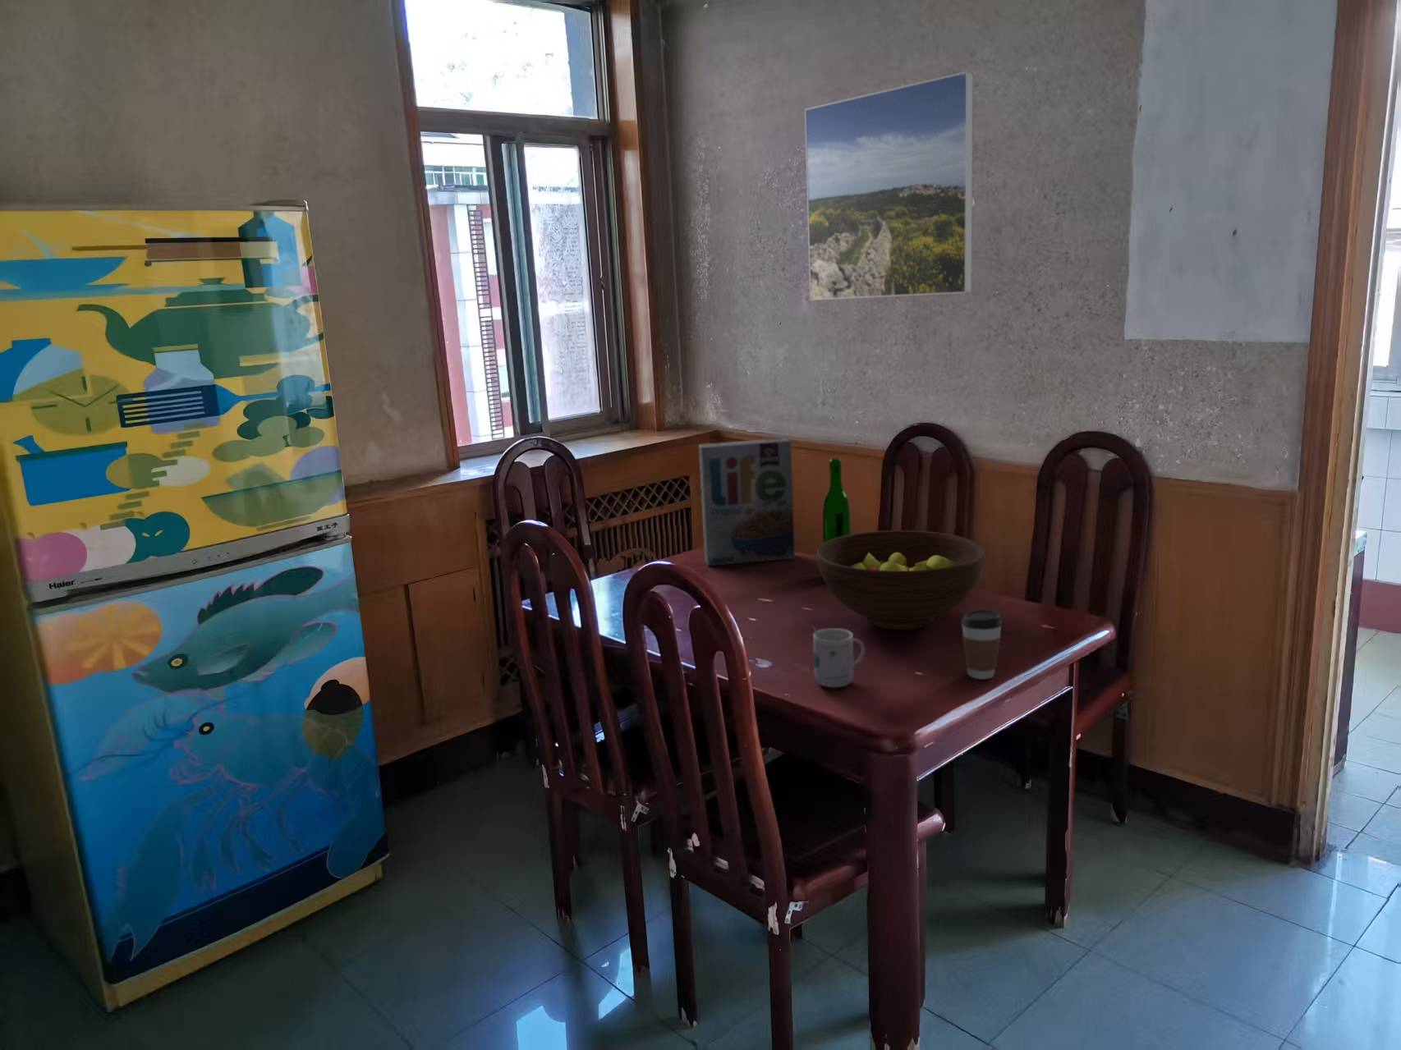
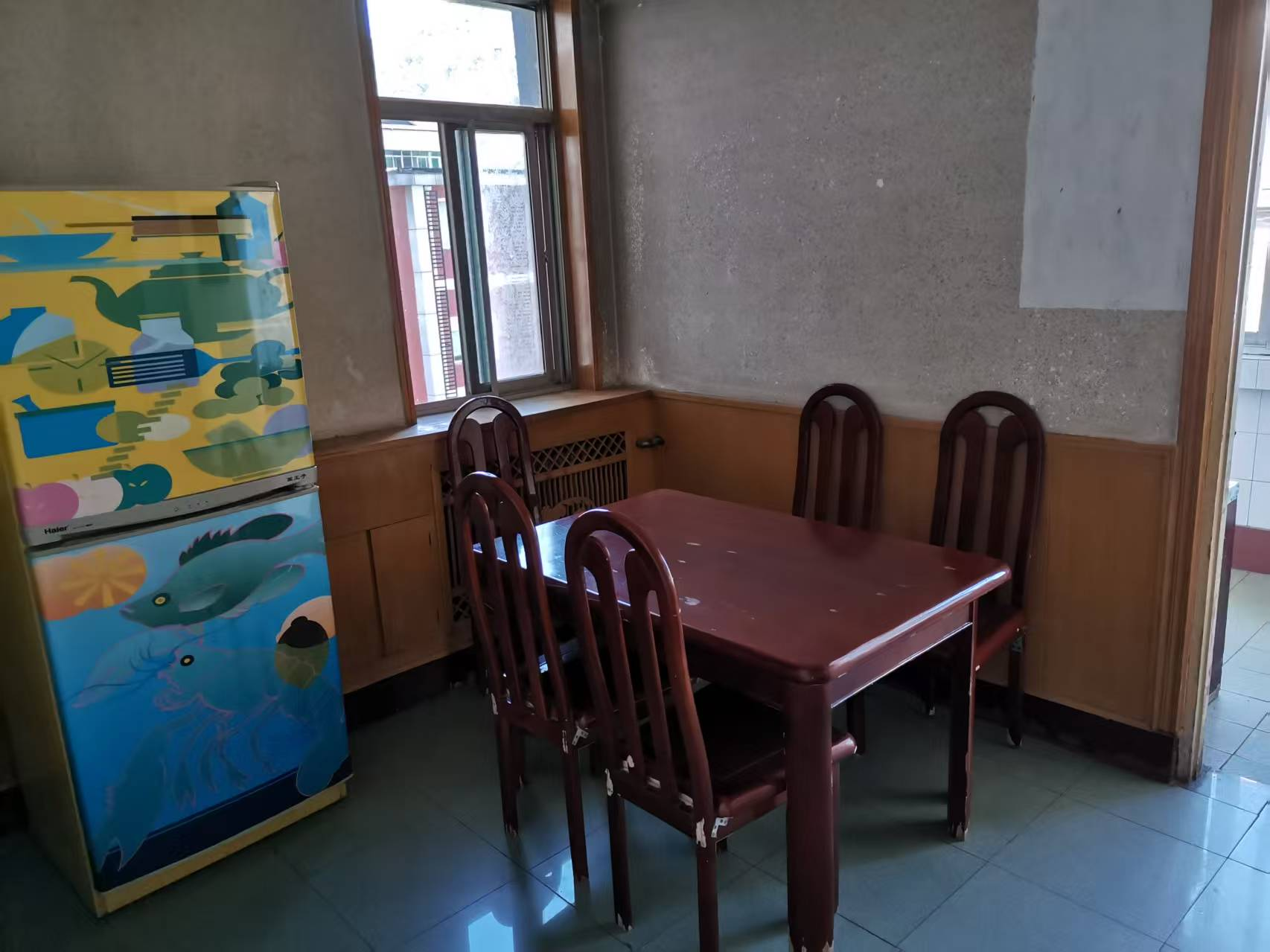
- fruit bowl (899, 586)
- coffee cup (981, 644)
- wine bottle (836, 518)
- cereal box (747, 502)
- mug (838, 651)
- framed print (885, 196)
